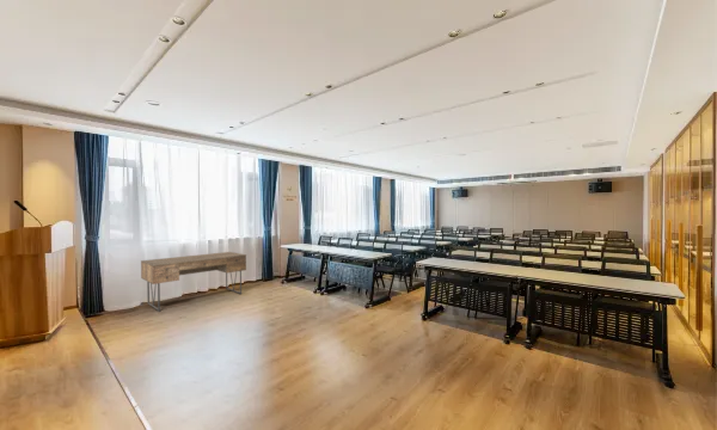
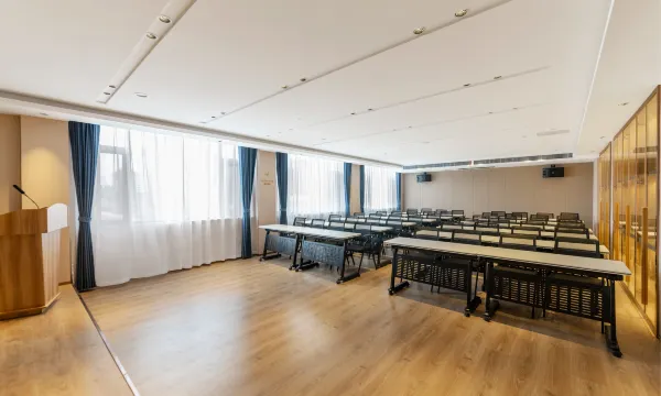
- desk (196, 272)
